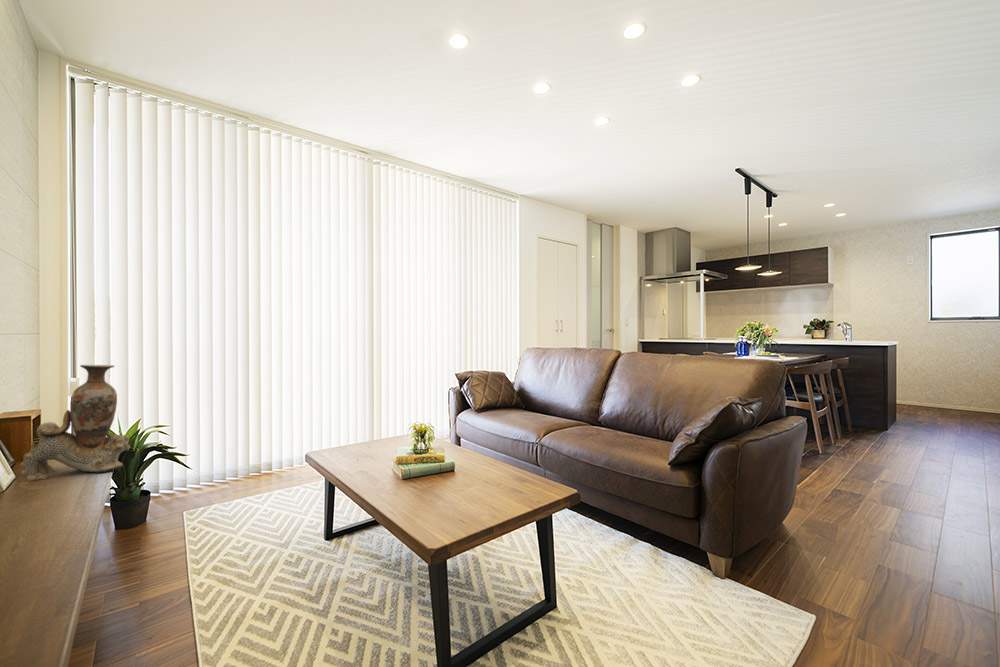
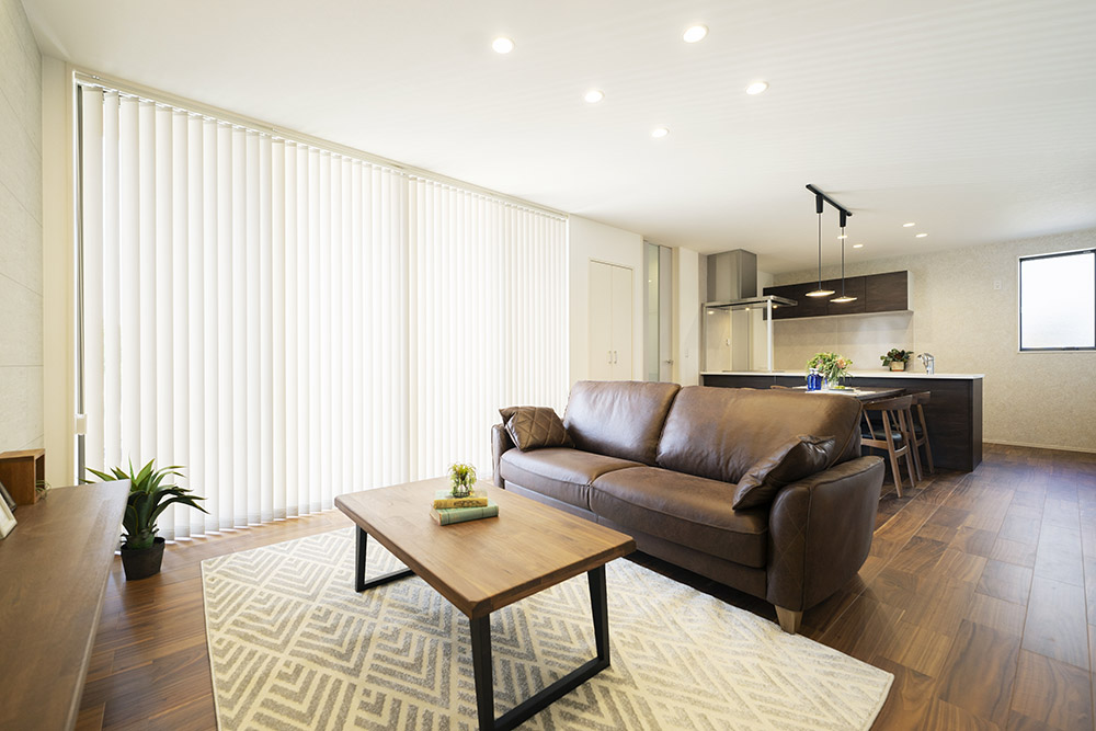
- vase with dog figurine (80, 417)
